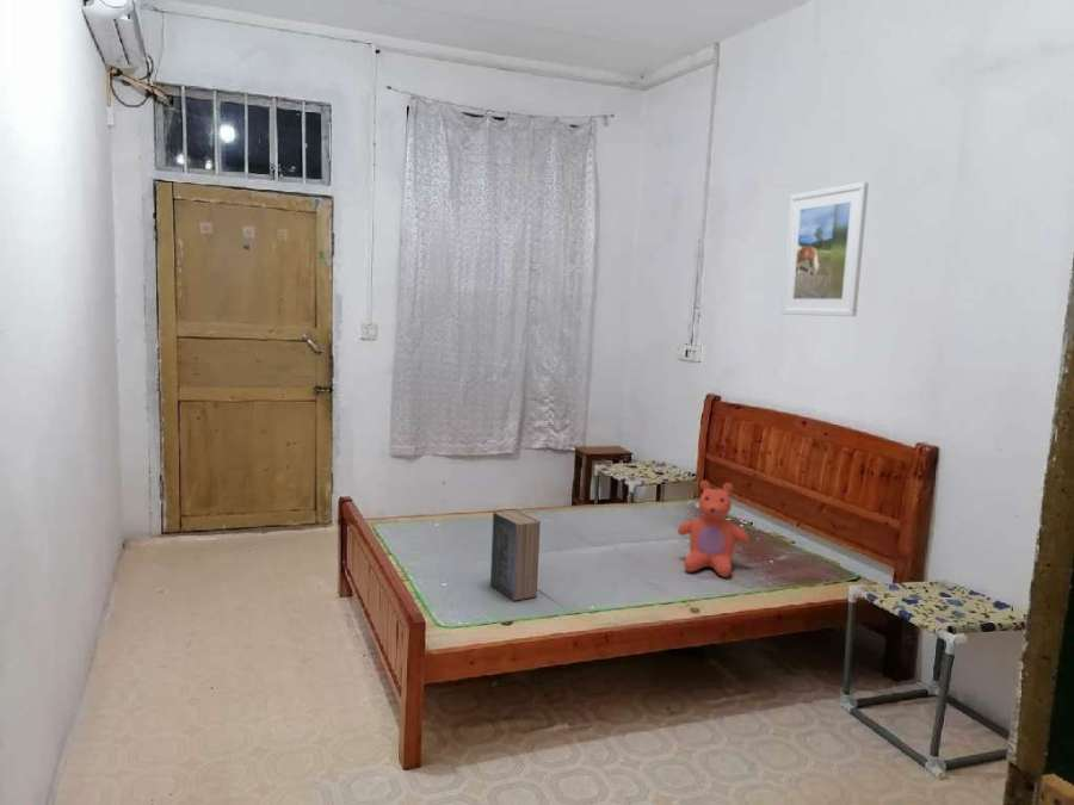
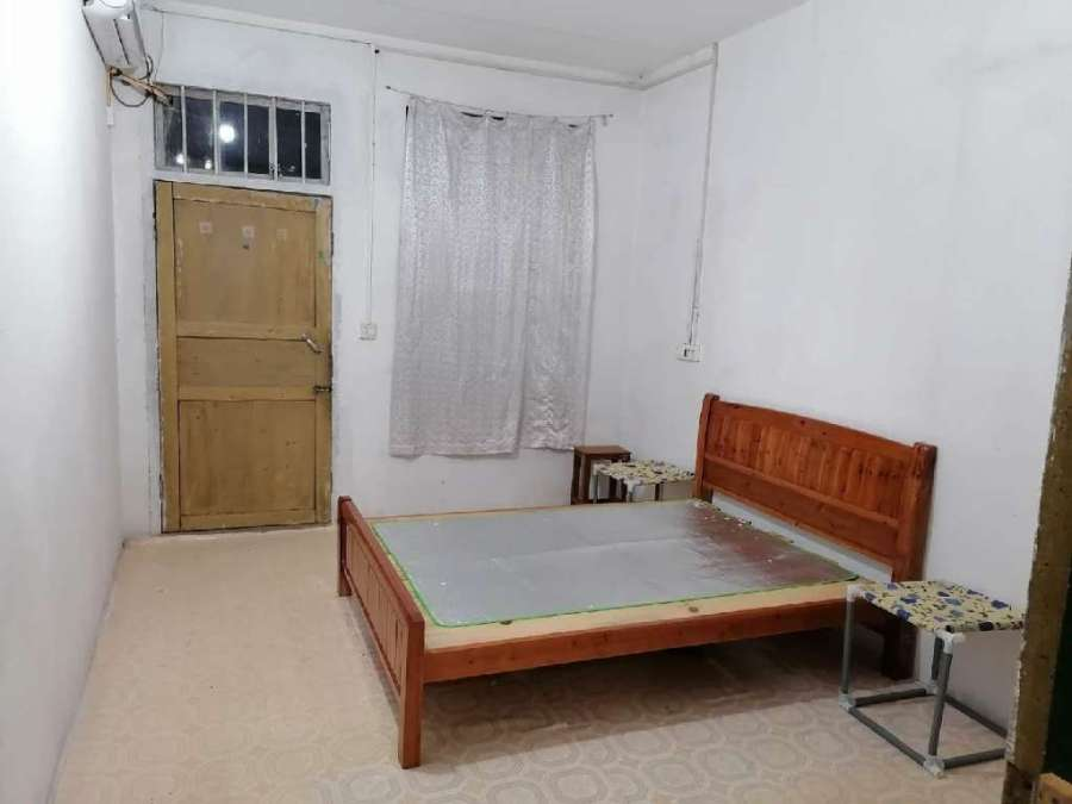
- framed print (821, 252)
- book (513, 553)
- teddy bear (711, 526)
